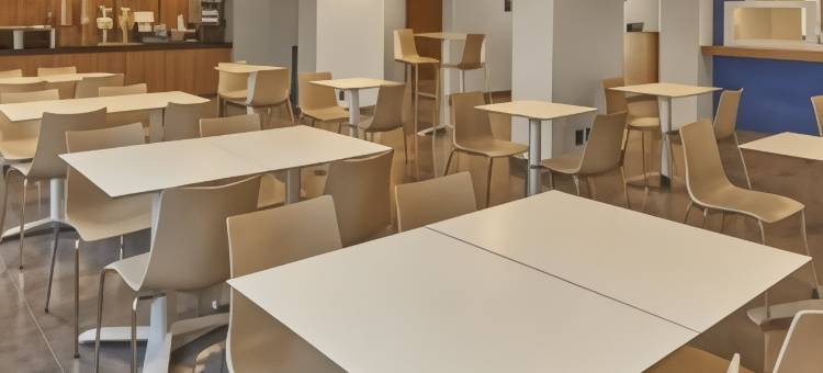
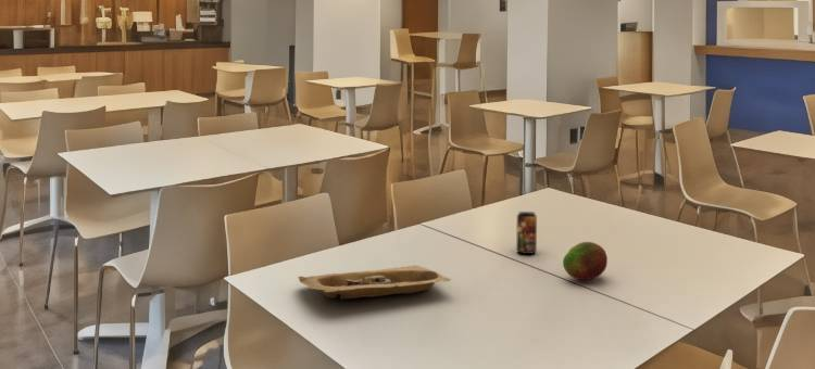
+ fruit (585, 260)
+ beverage can (526, 232)
+ takeout container (372, 284)
